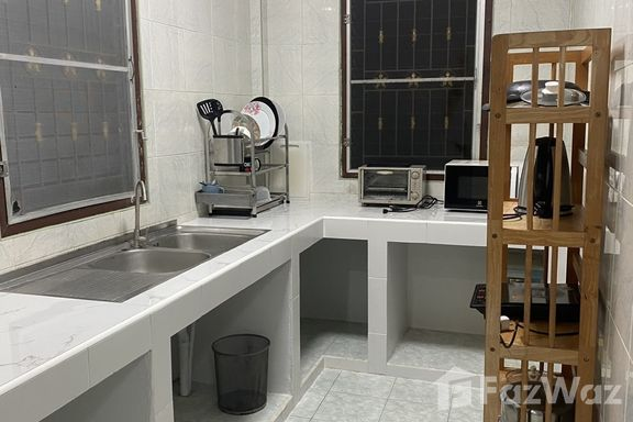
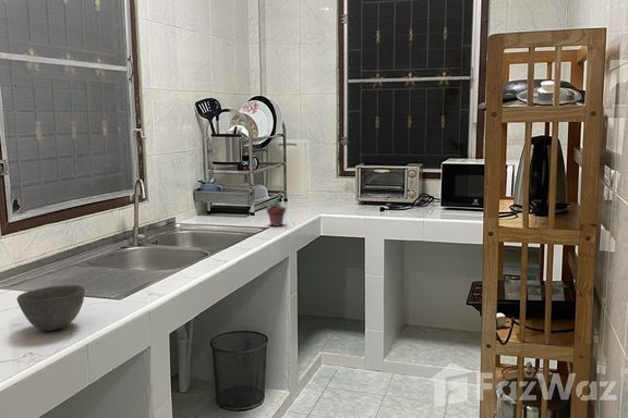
+ potted succulent (276, 212)
+ bowl (52, 309)
